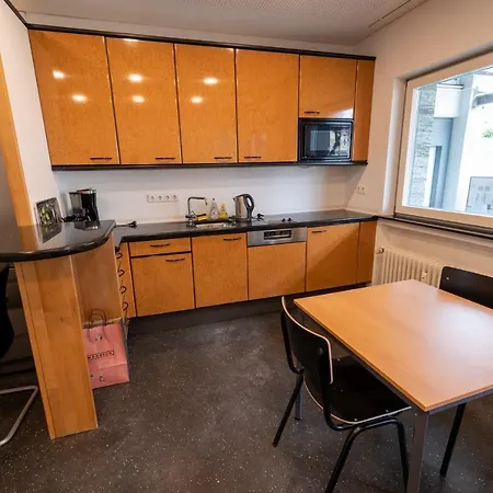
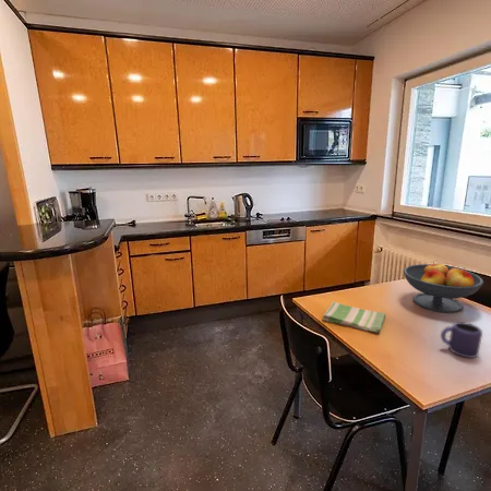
+ mug (459, 338)
+ dish towel (354, 315)
+ fruit bowl (440, 284)
